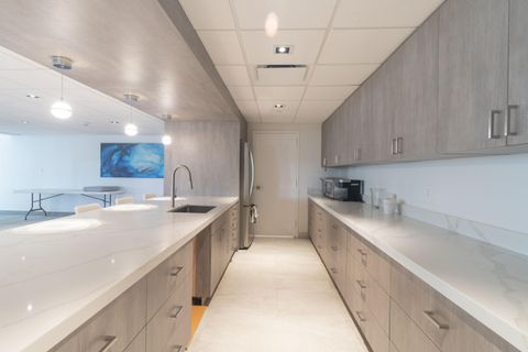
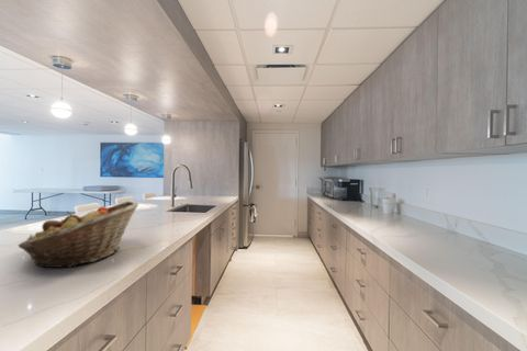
+ fruit basket (86, 228)
